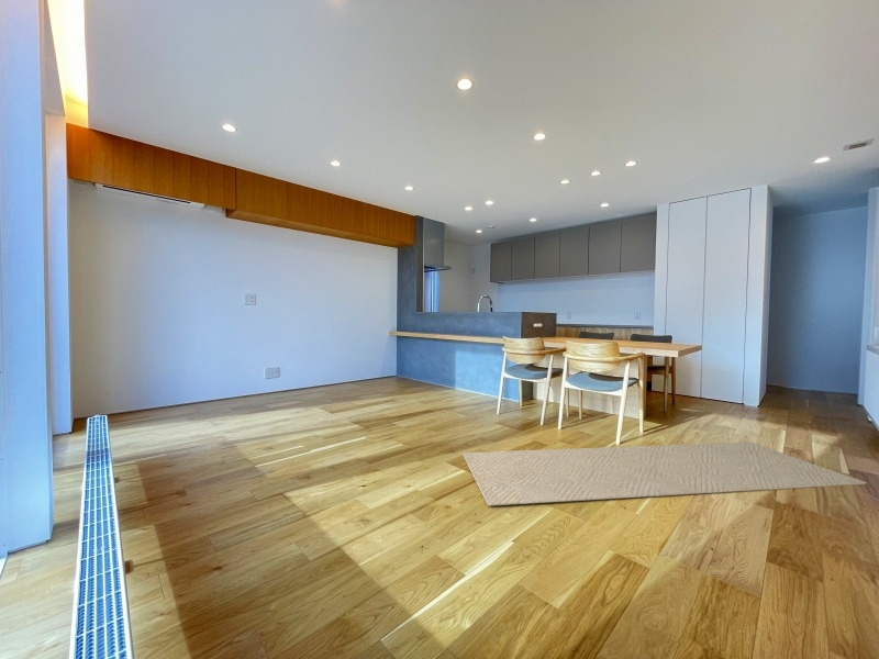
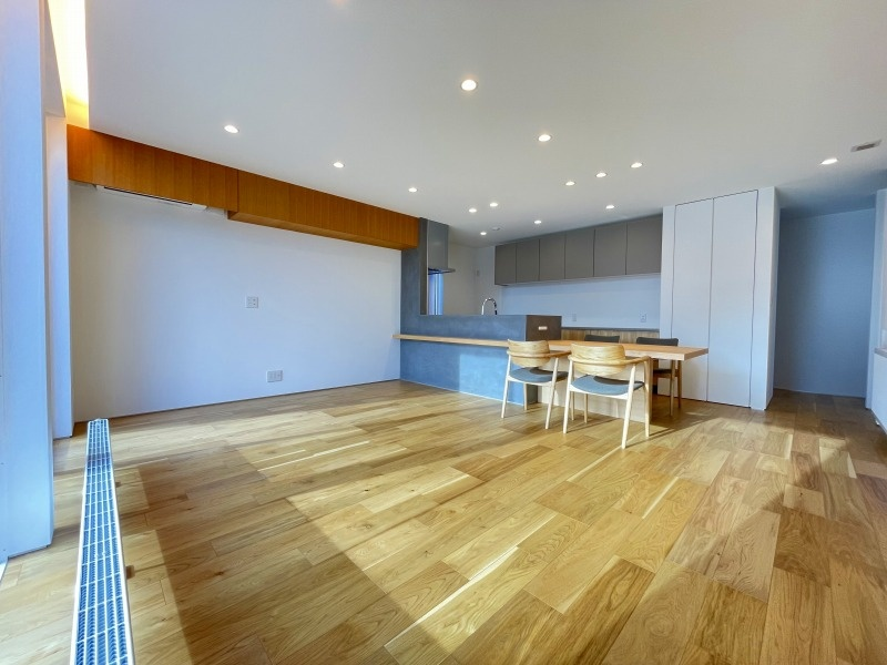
- rug (647, 467)
